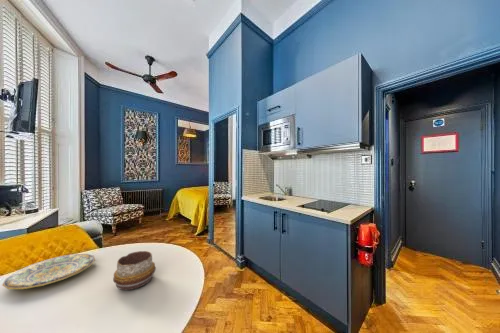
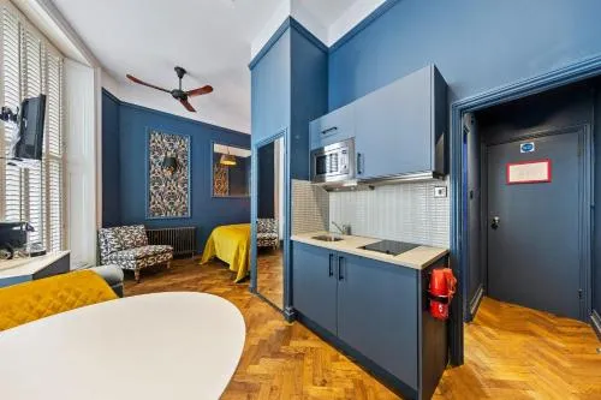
- plate (54, 271)
- decorative bowl (135, 269)
